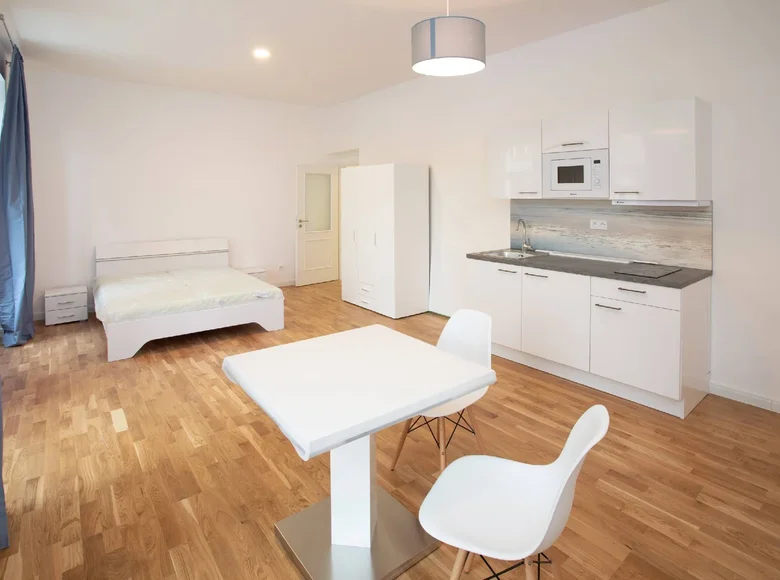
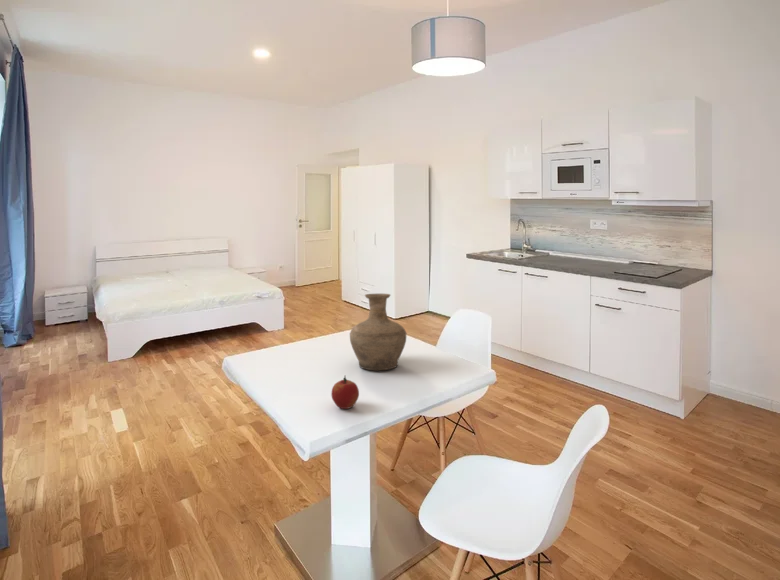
+ vase (378, 330)
+ apple (345, 391)
